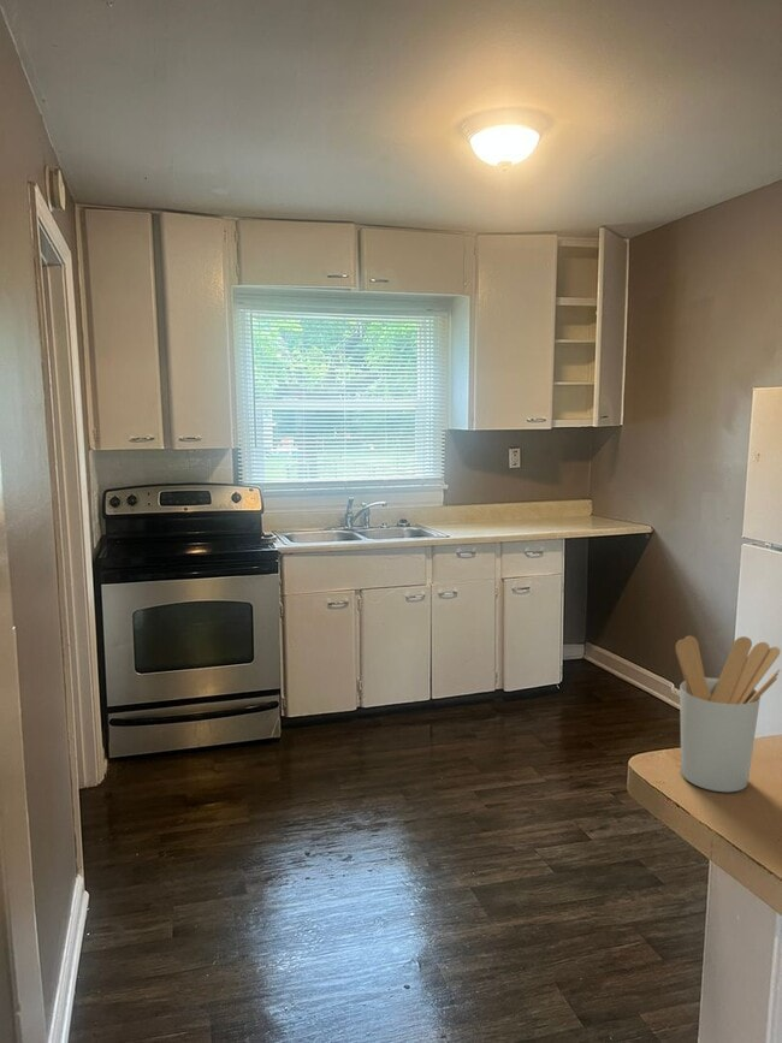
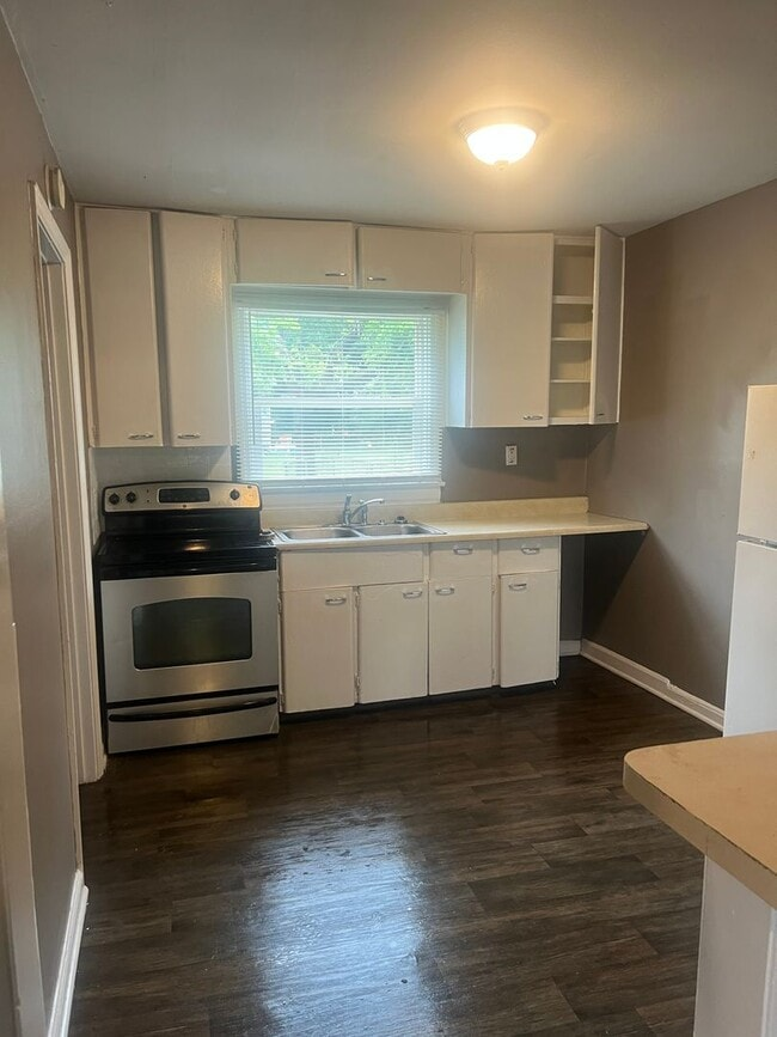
- utensil holder (728, 707)
